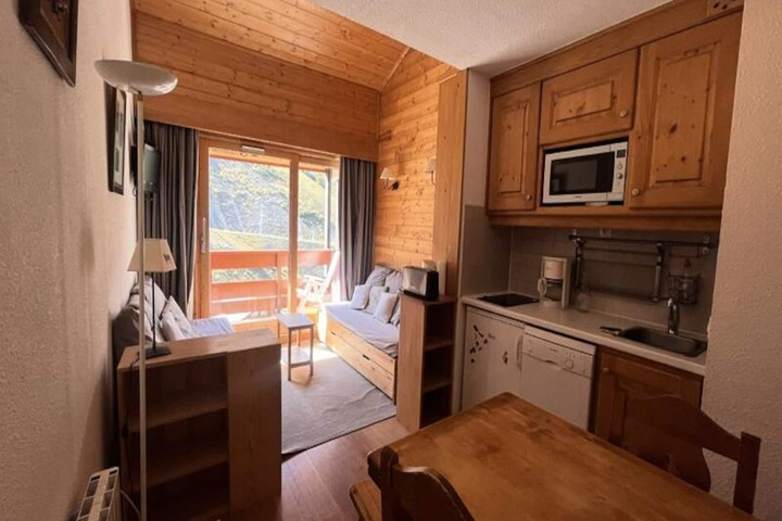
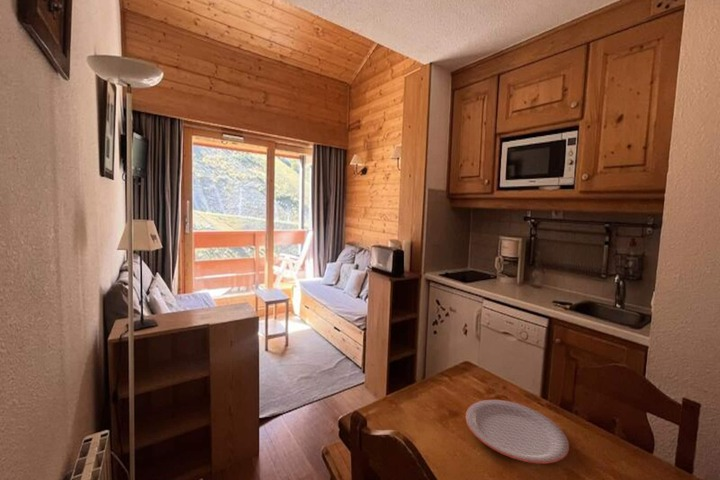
+ plate (513, 429)
